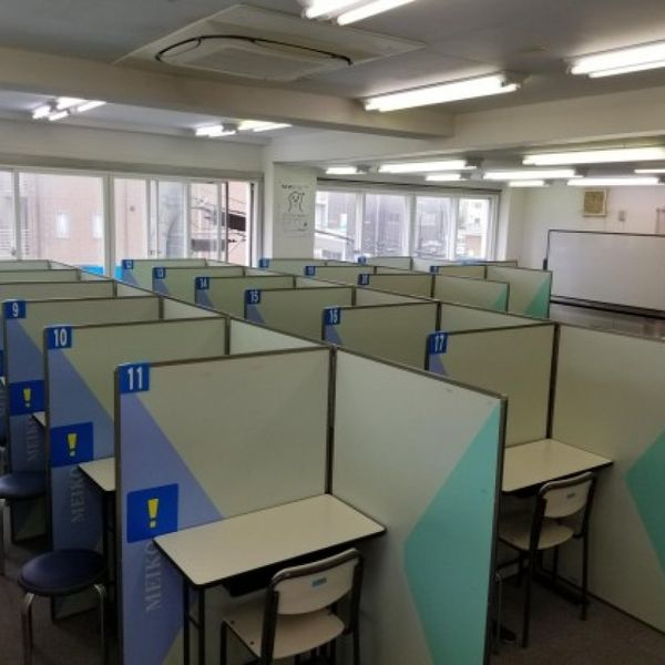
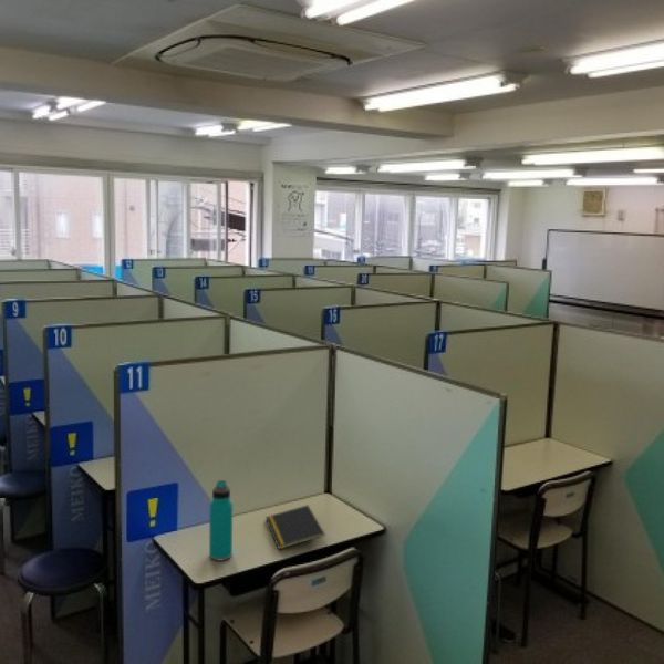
+ water bottle (220, 519)
+ notepad (293, 526)
